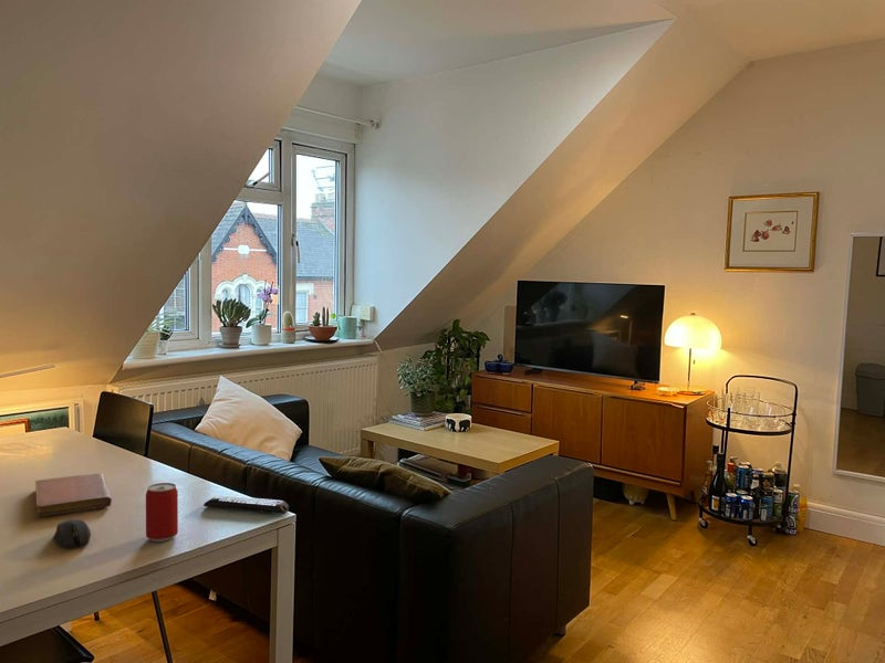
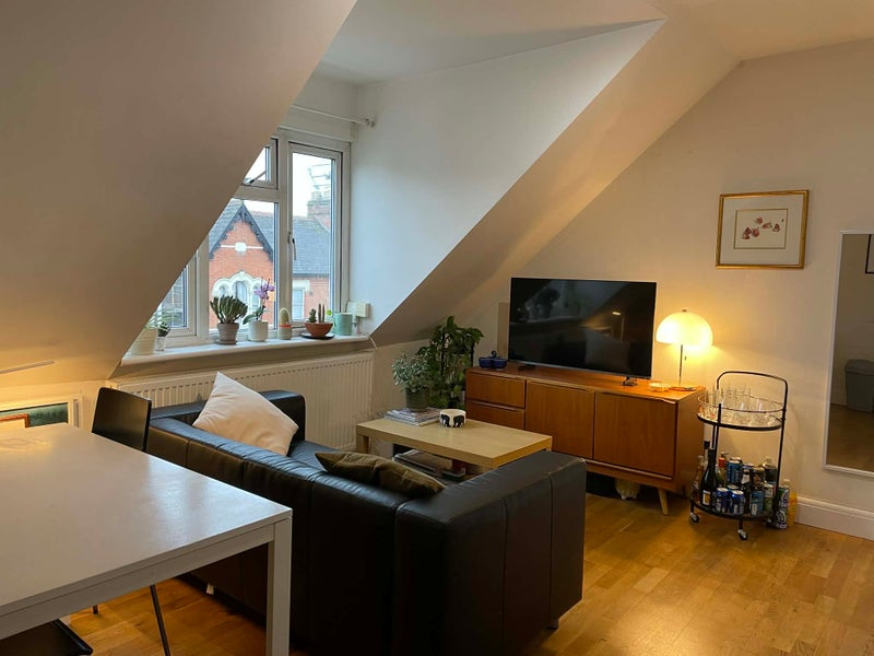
- computer mouse (72, 530)
- remote control (246, 504)
- notebook (72, 493)
- beer can (162, 512)
